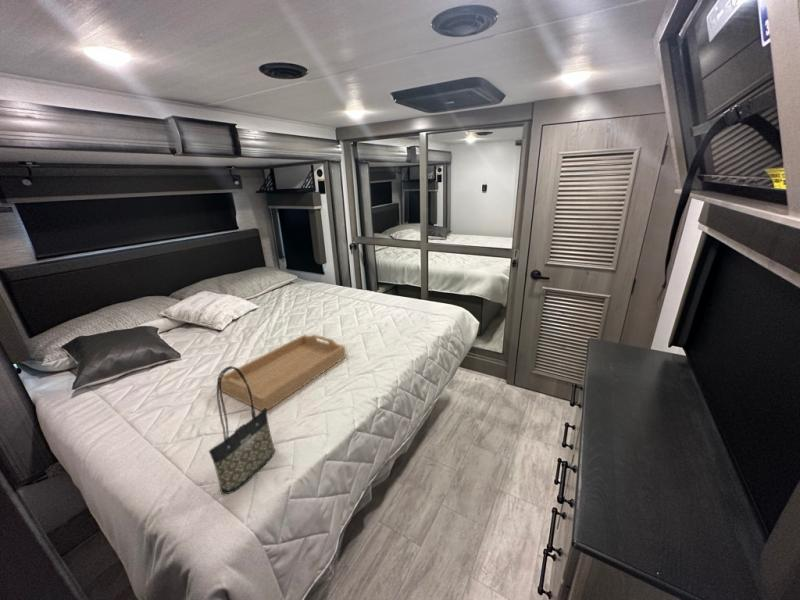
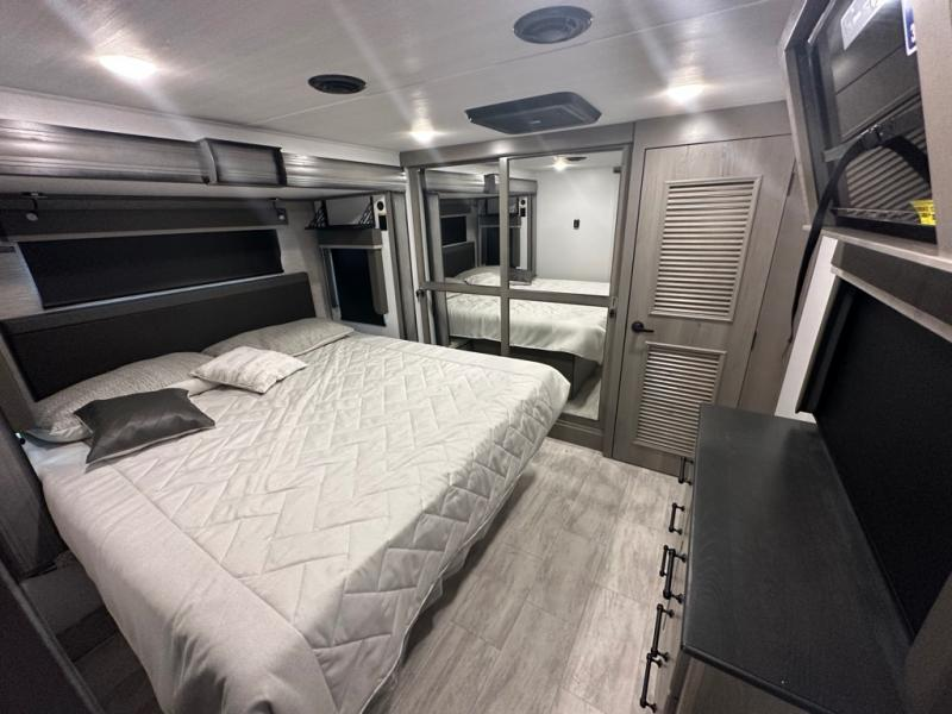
- tote bag (240, 426)
- serving tray (287, 364)
